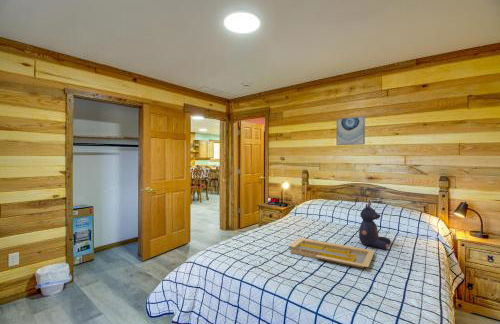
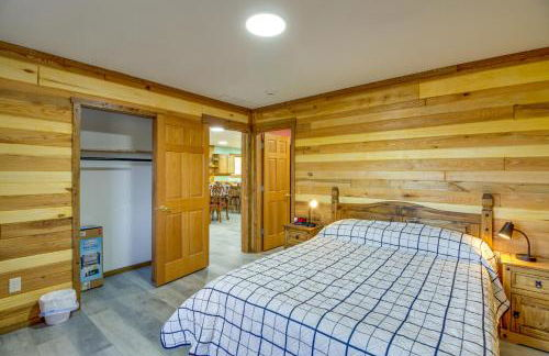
- teddy bear (374, 224)
- wall art (350, 131)
- serving tray (328, 251)
